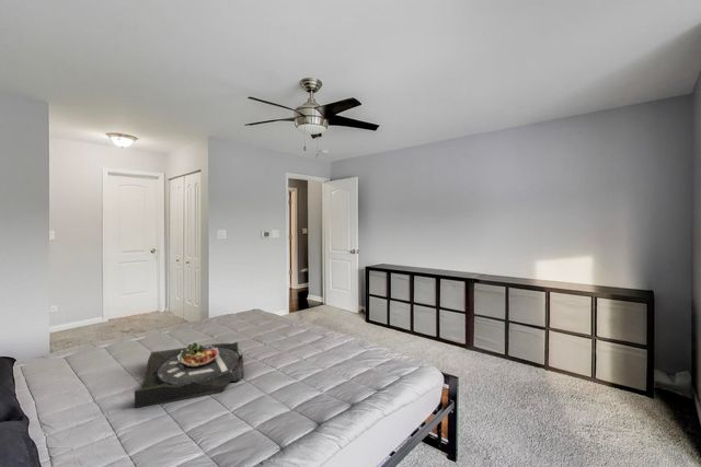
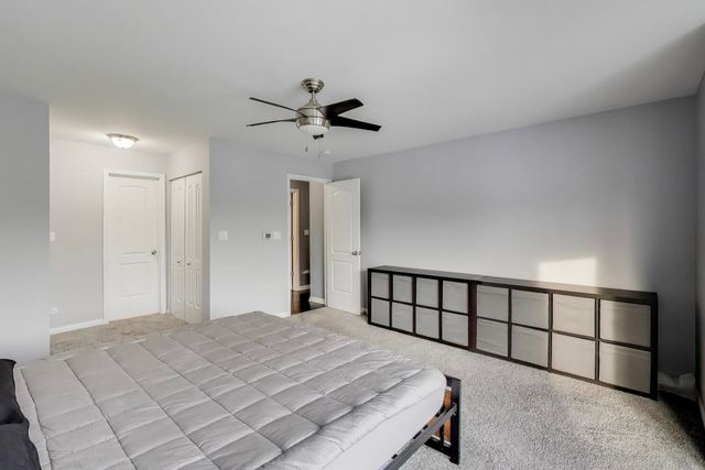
- serving tray (195, 359)
